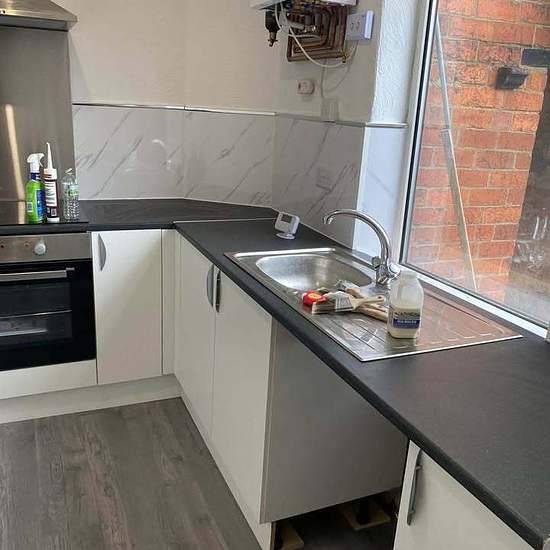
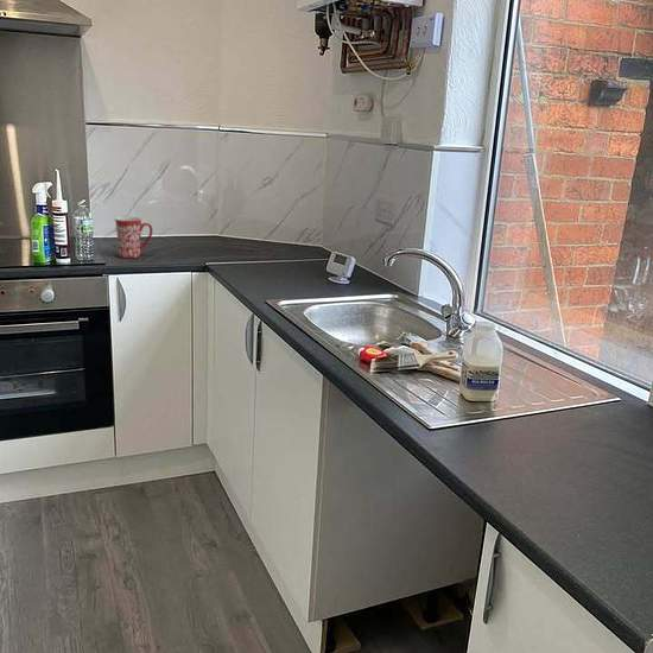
+ mug (134, 237)
